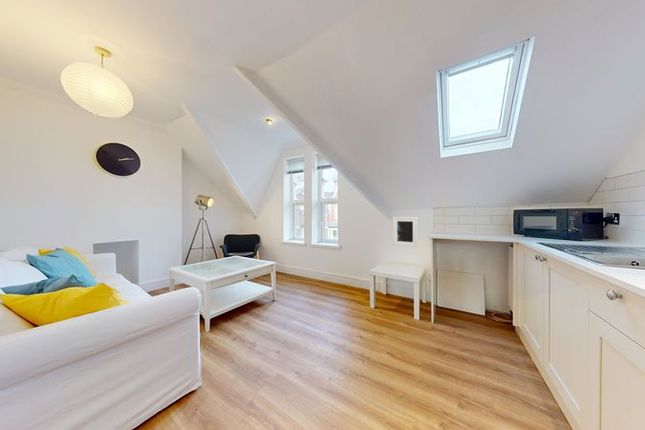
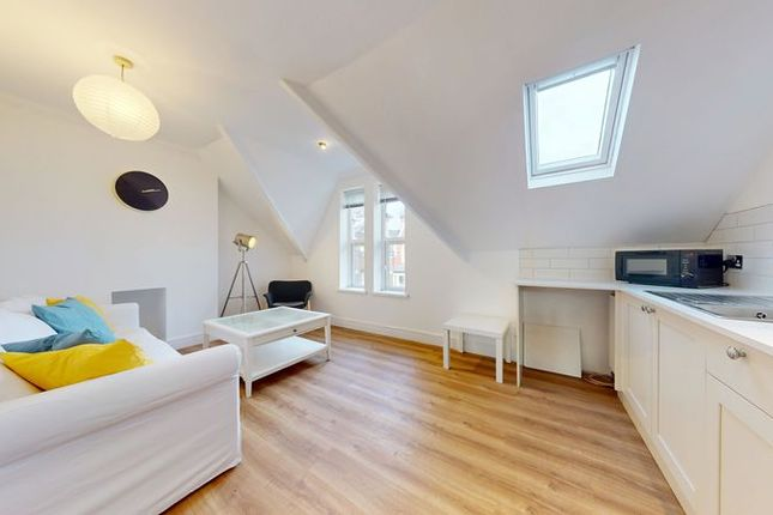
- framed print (405, 231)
